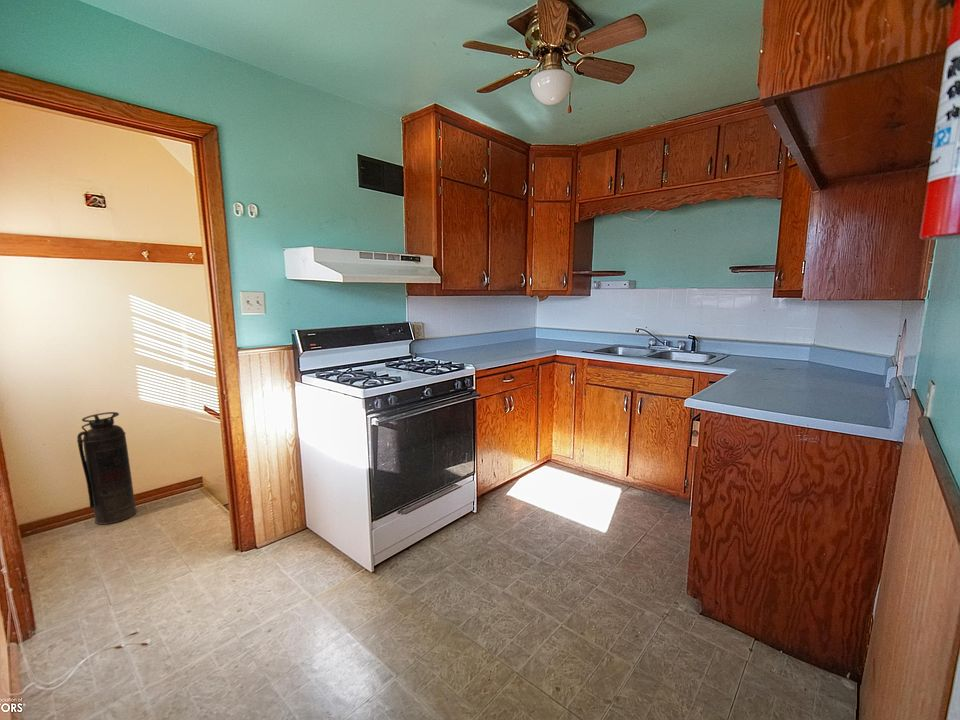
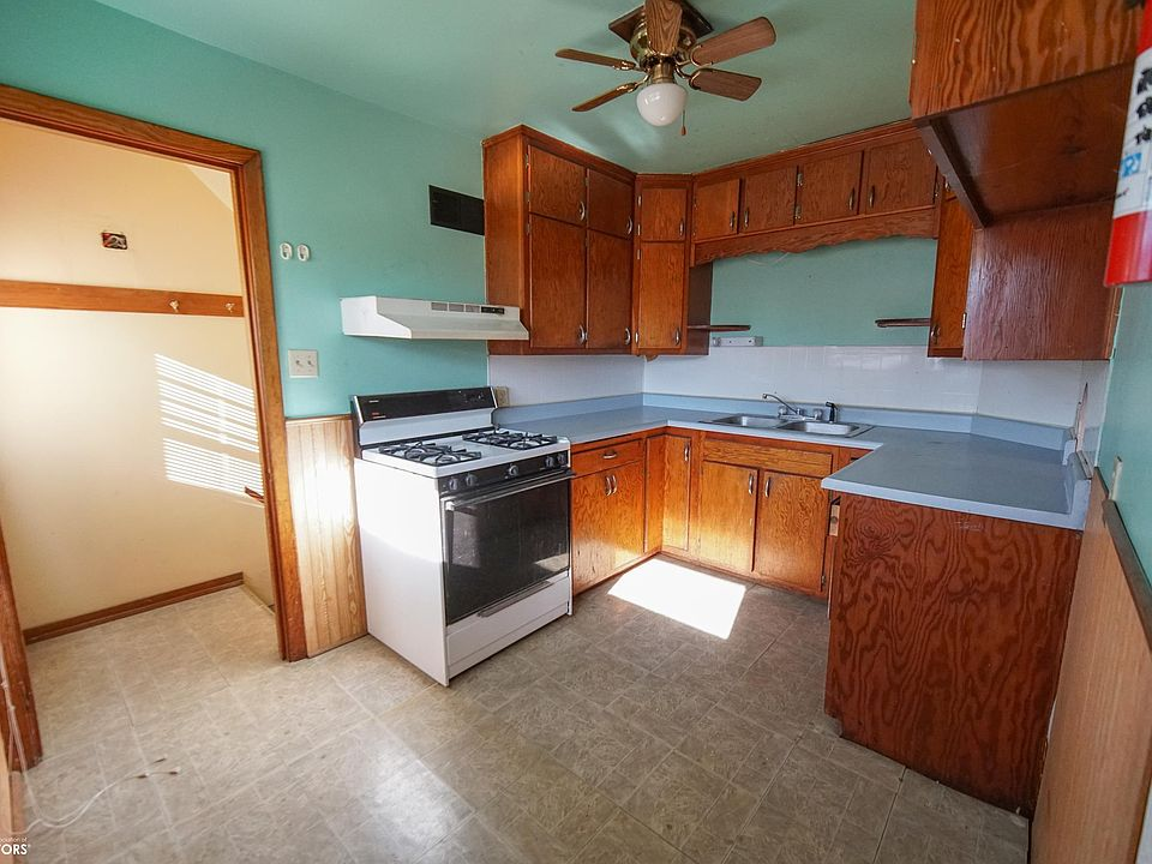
- fire extinguisher (106, 467)
